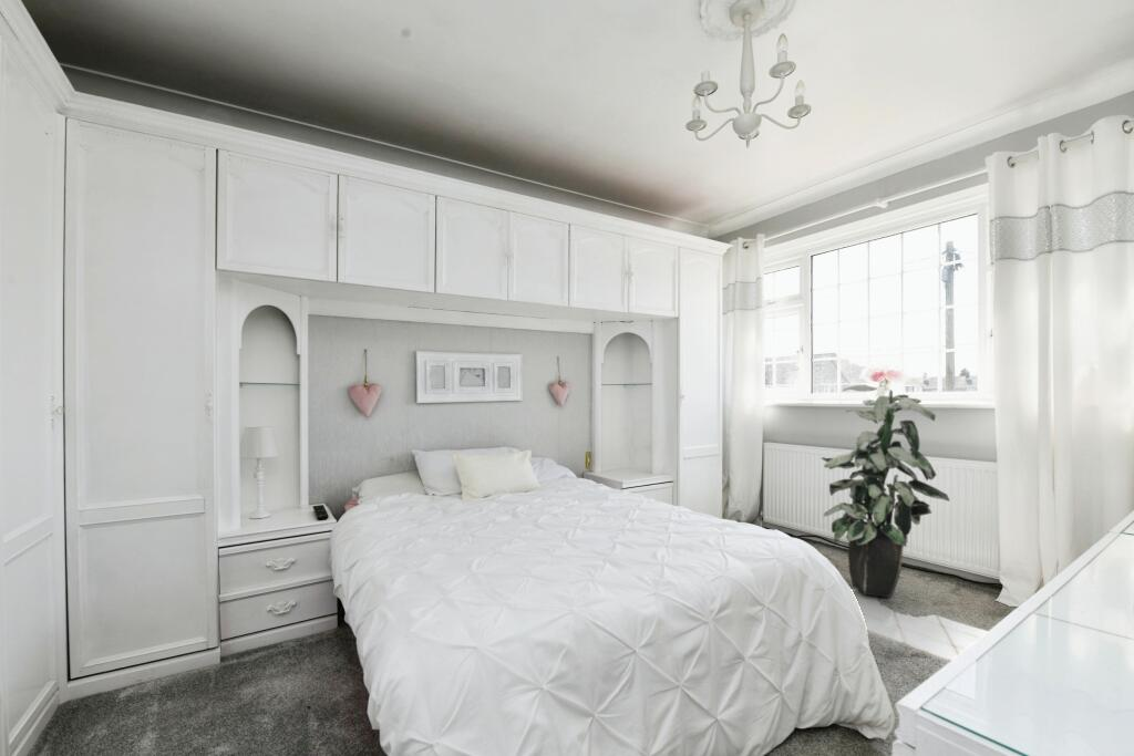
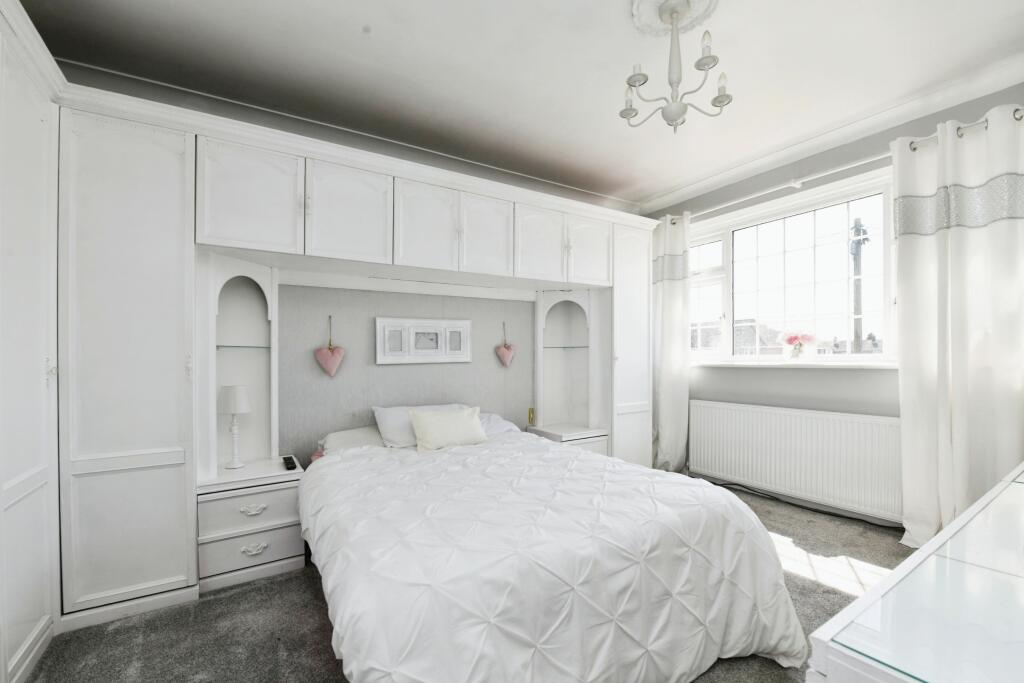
- indoor plant (875, 487)
